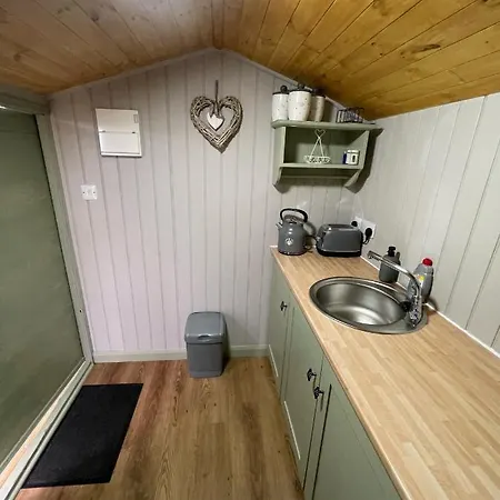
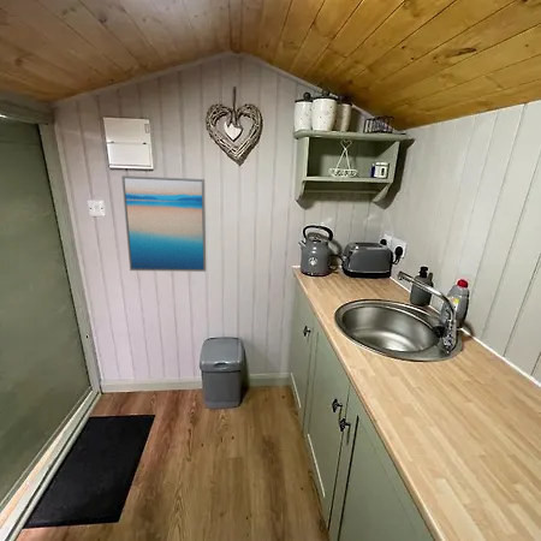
+ wall art (166, 225)
